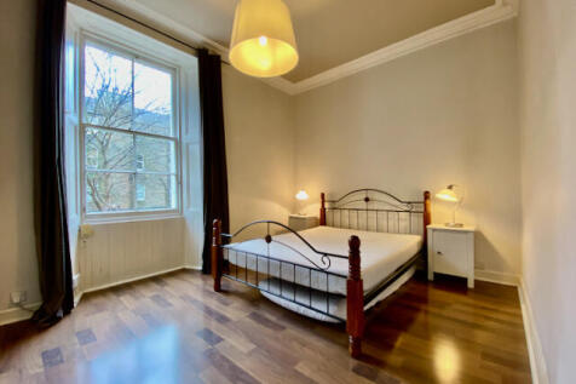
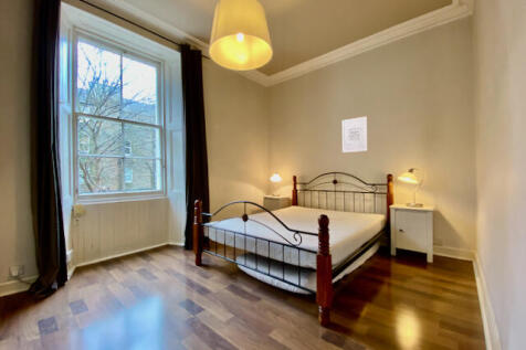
+ wall art (354, 135)
